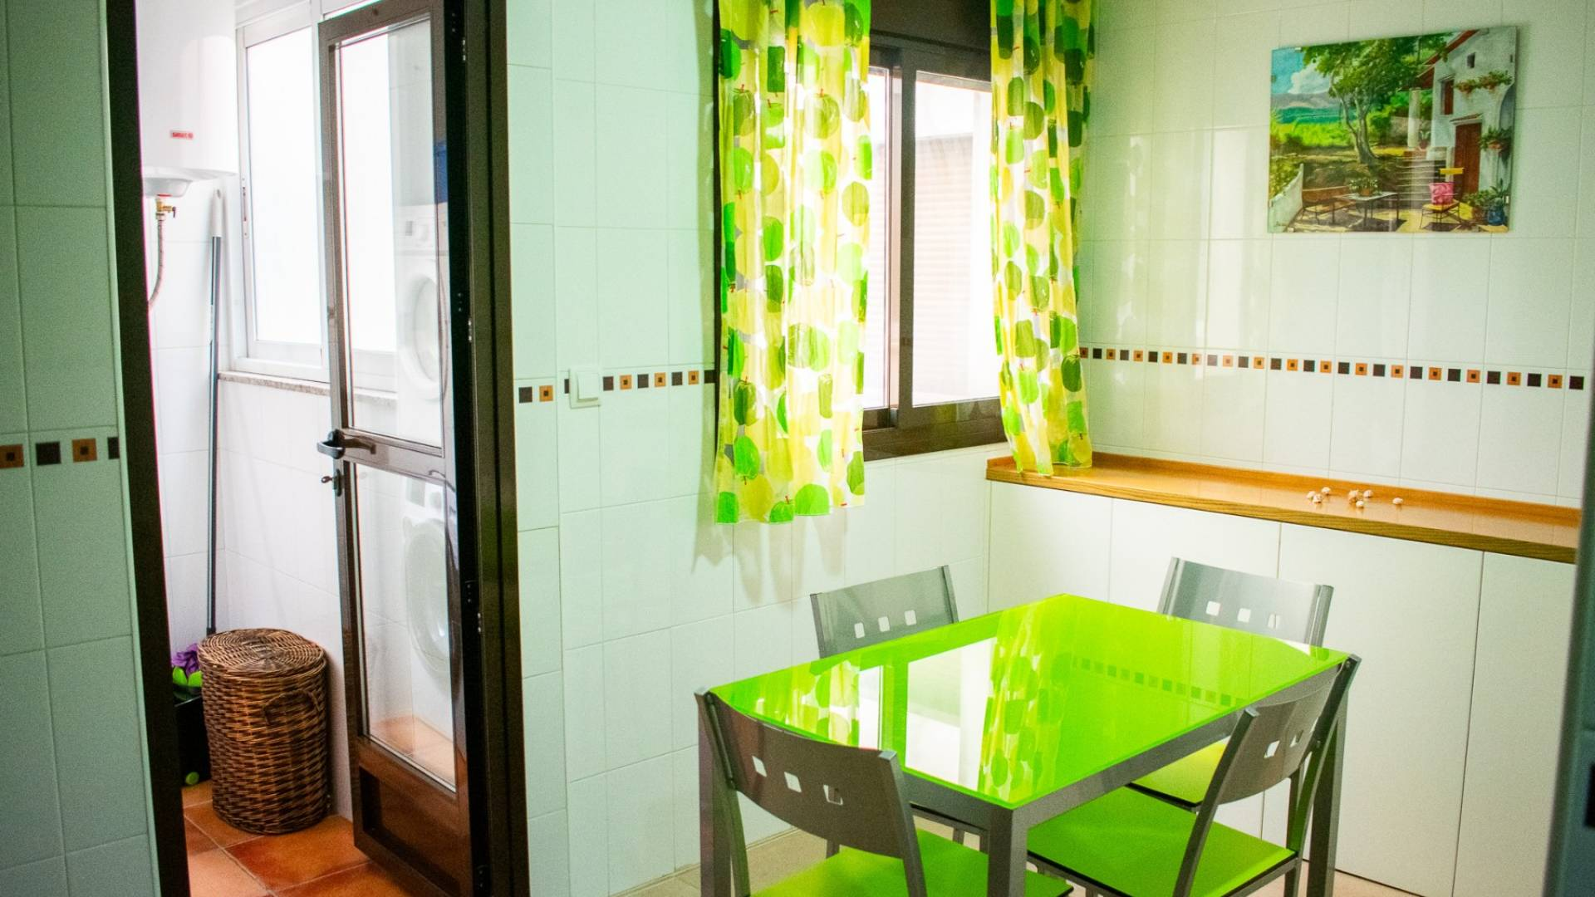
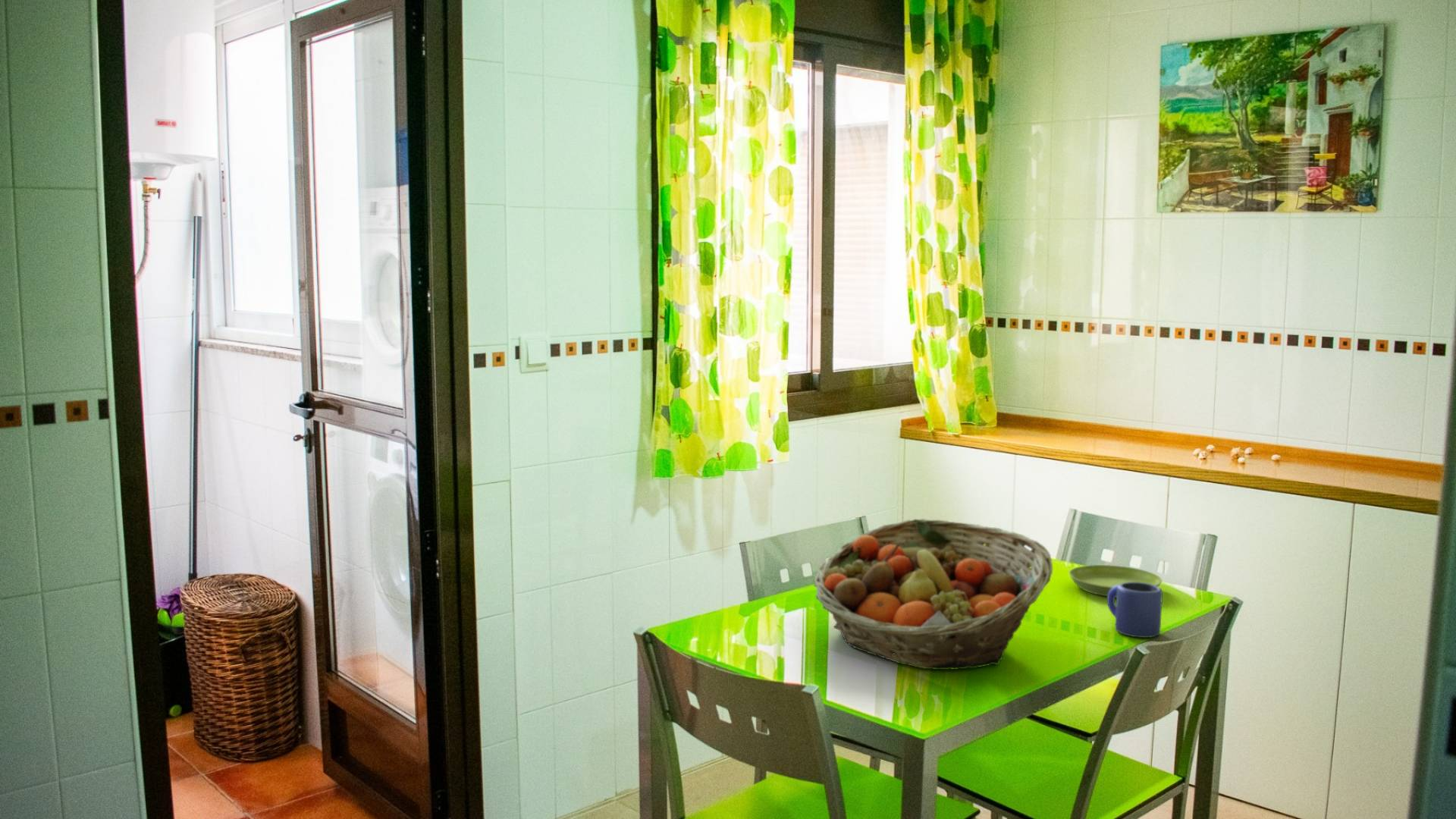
+ mug (1131, 607)
+ saucer (1114, 582)
+ fruit basket (929, 590)
